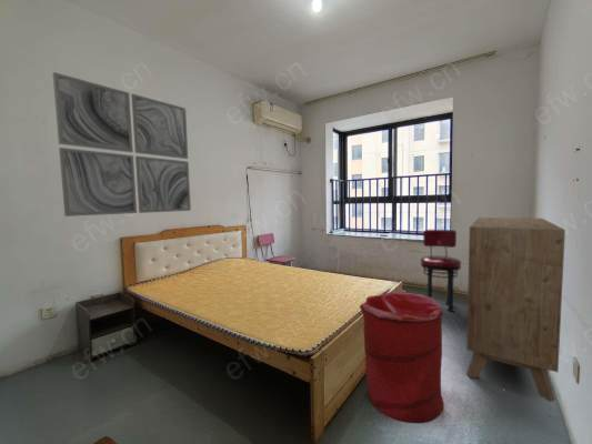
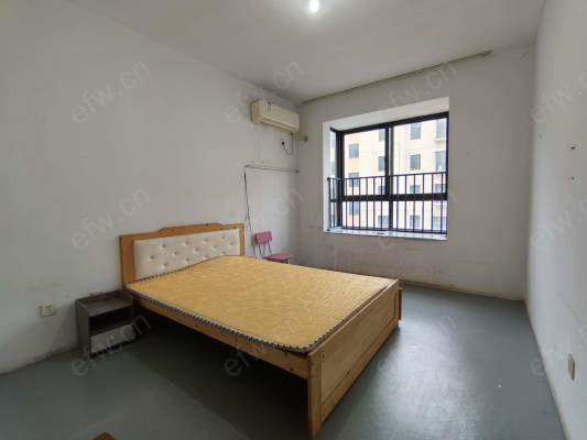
- stool (440, 268)
- dresser (508, 289)
- wall art (132, 155)
- laundry hamper (400, 347)
